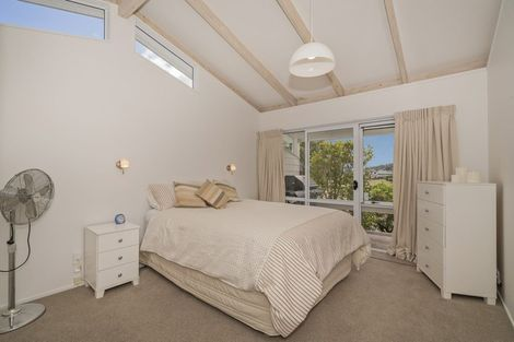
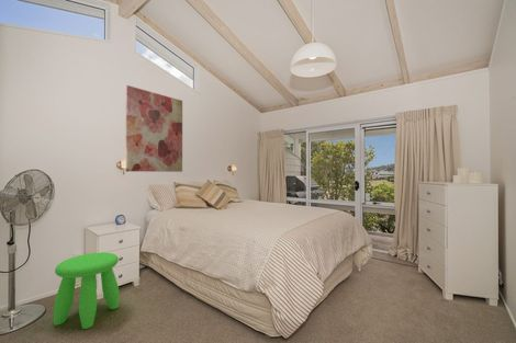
+ wall art (156, 133)
+ stool (88, 287)
